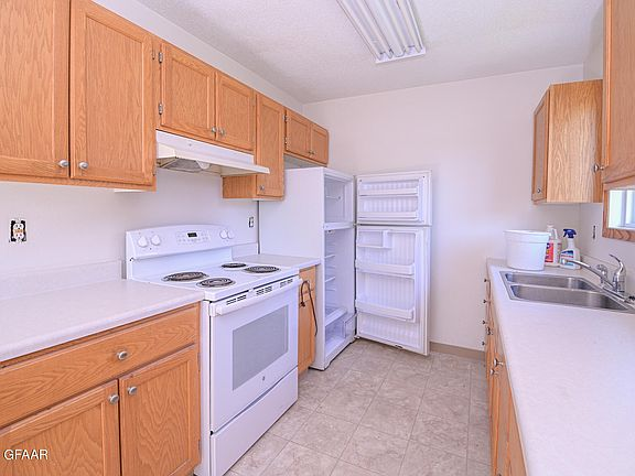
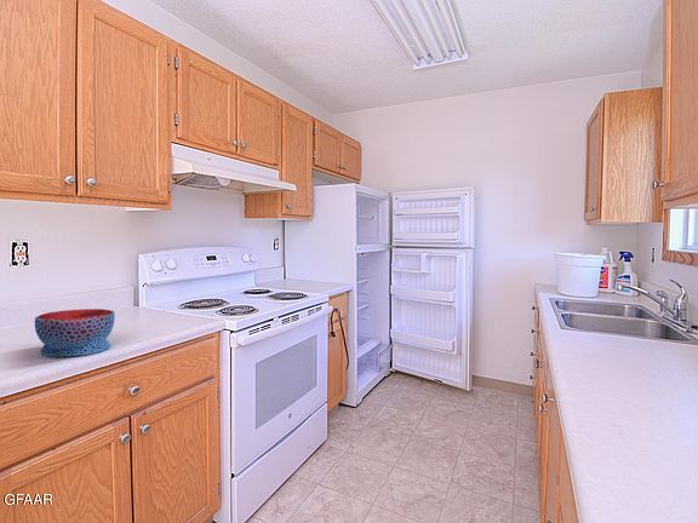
+ bowl (76, 331)
